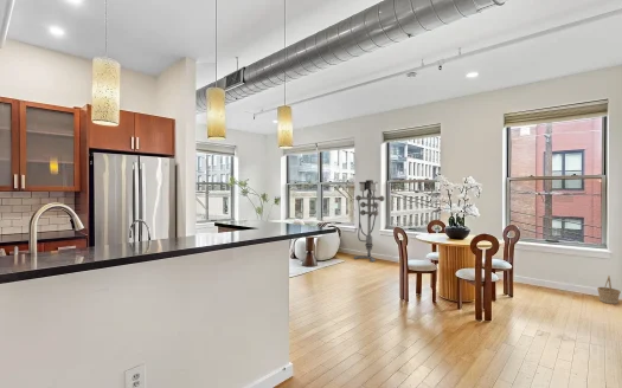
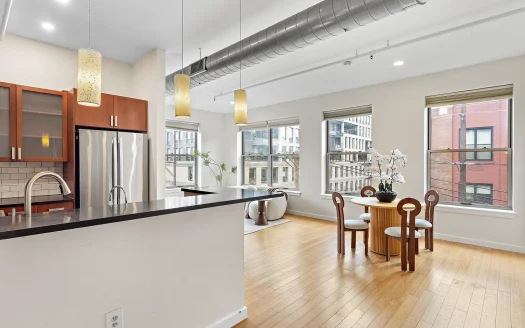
- basket (608, 287)
- floor lamp (367, 219)
